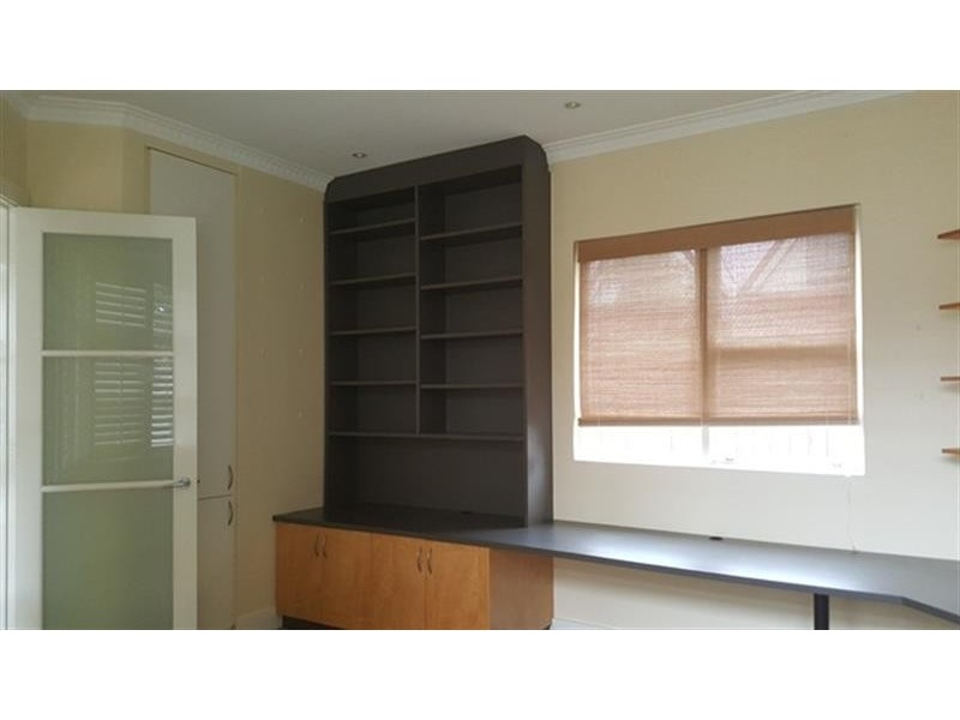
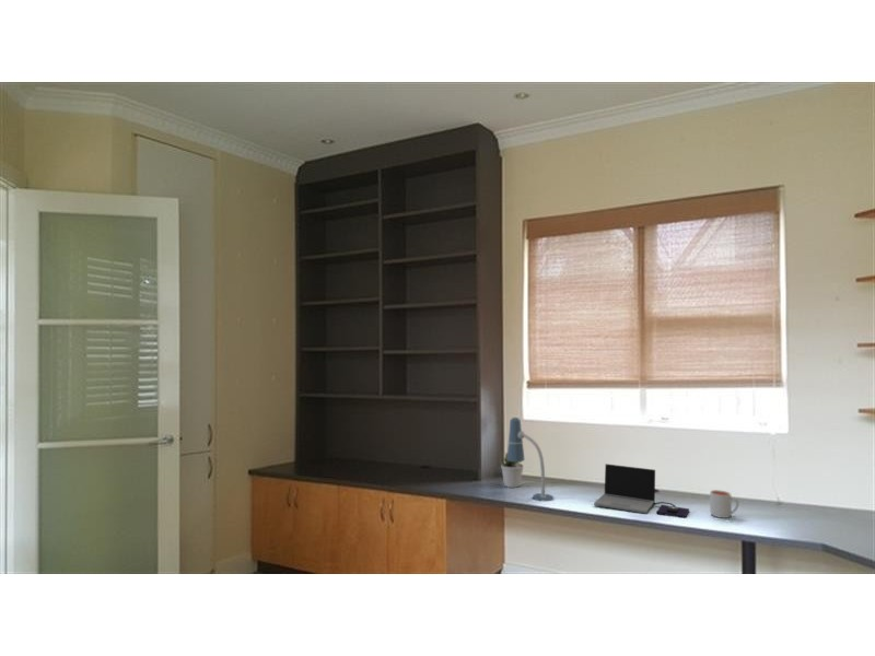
+ potted plant (511, 467)
+ desk lamp (523, 457)
+ laptop computer (642, 490)
+ mug (724, 504)
